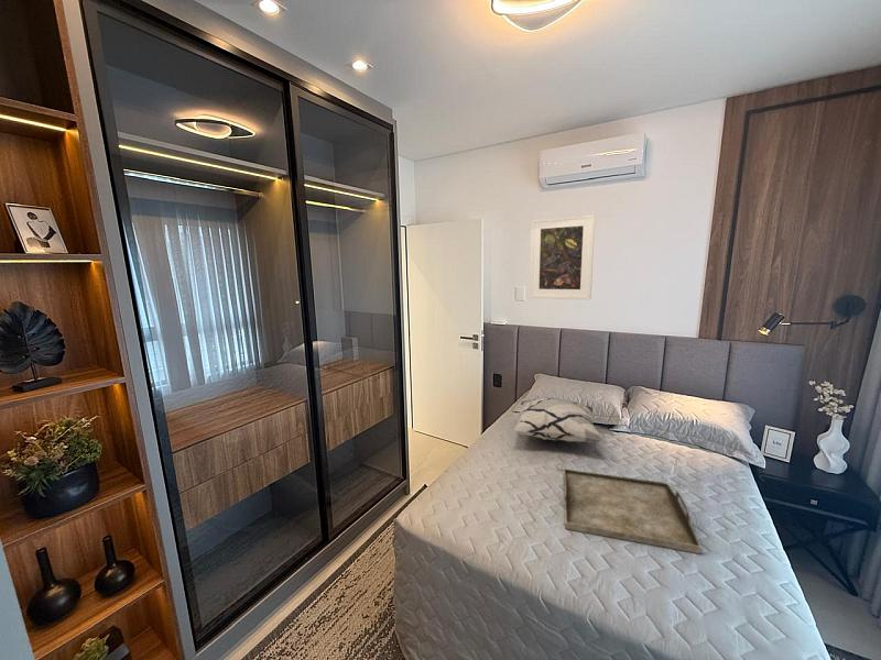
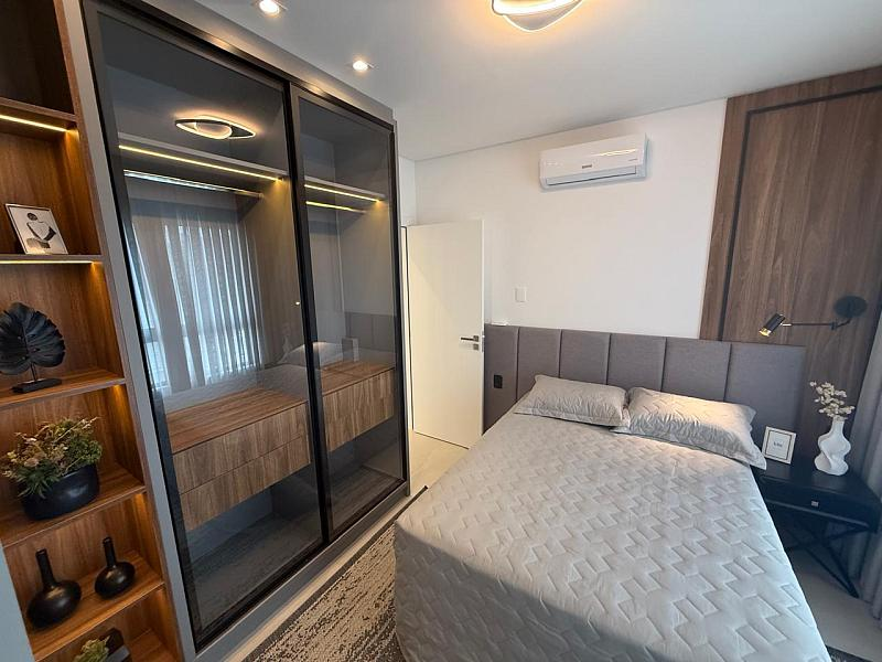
- decorative pillow (556, 418)
- serving tray (620, 498)
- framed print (559, 258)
